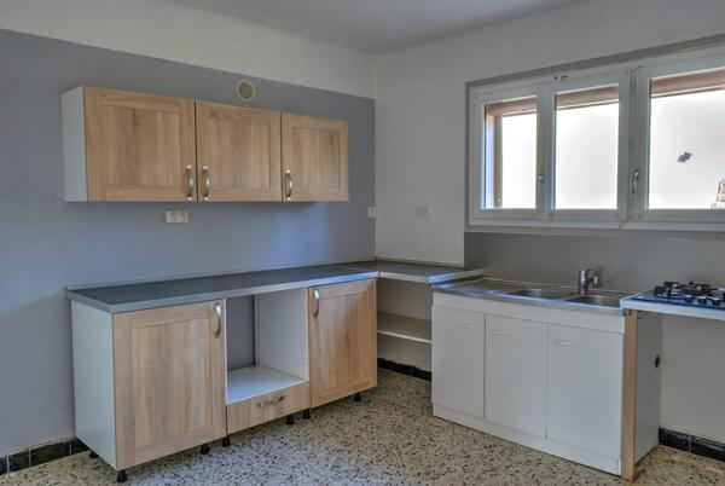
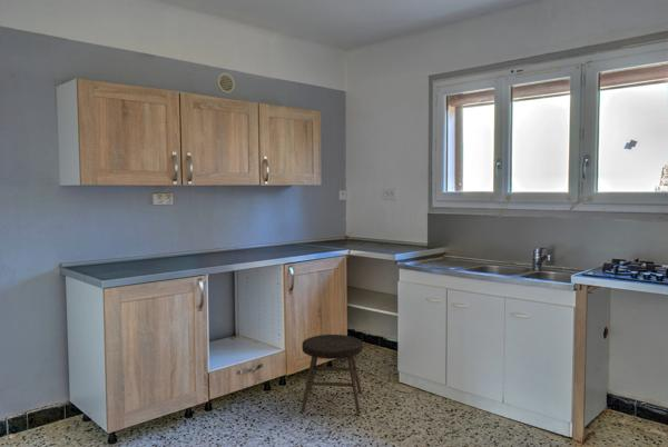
+ stool (332, 369)
